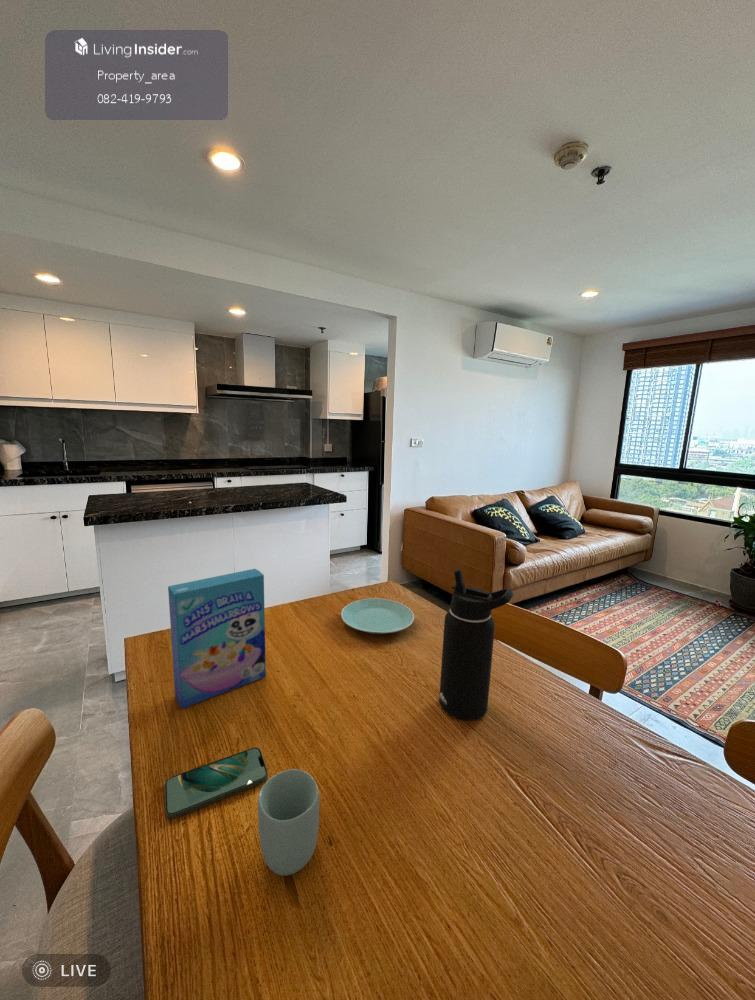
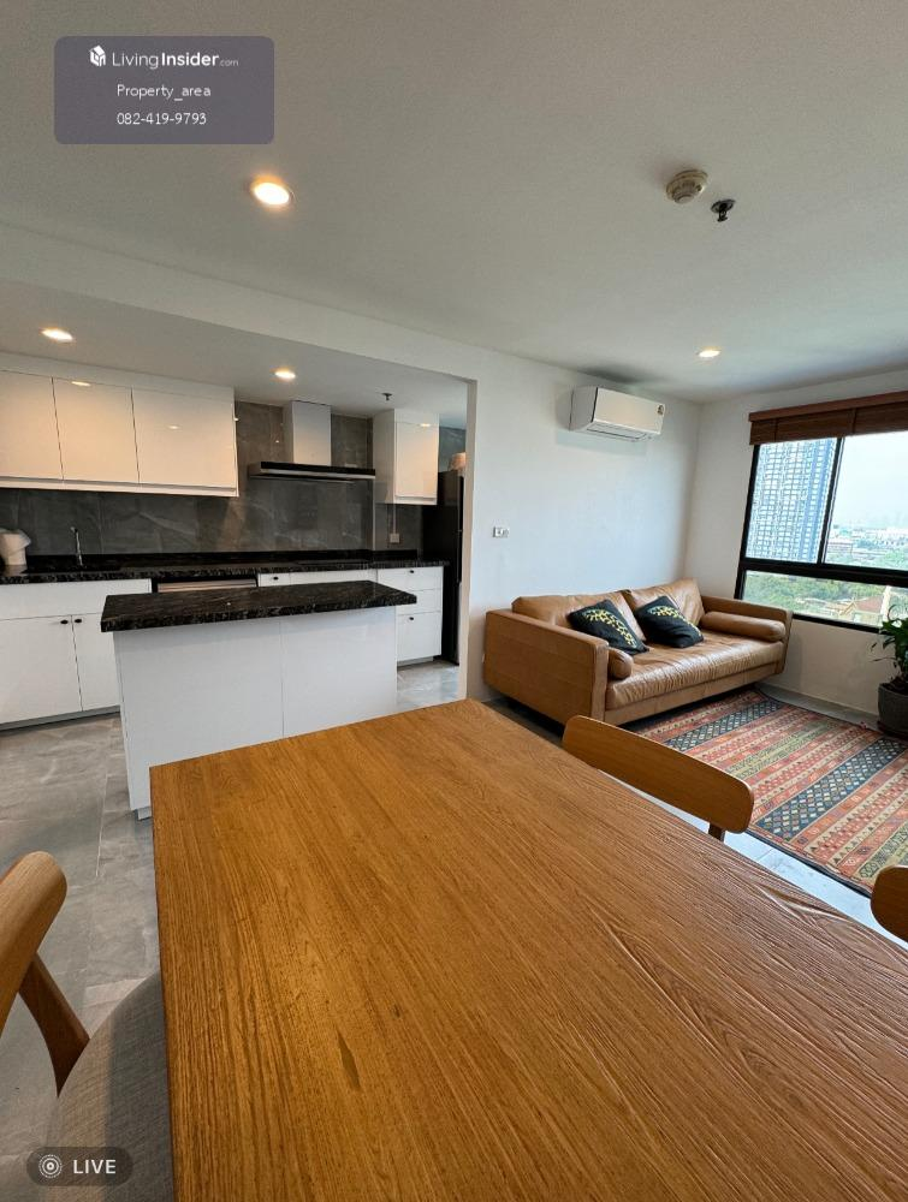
- cup (289, 825)
- plate (377, 617)
- water bottle (474, 643)
- cereal box (220, 634)
- smartphone (217, 779)
